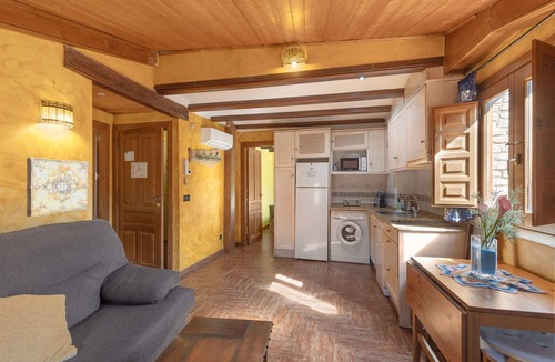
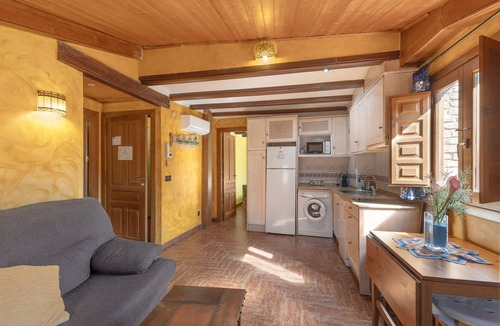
- wall art (60, 185)
